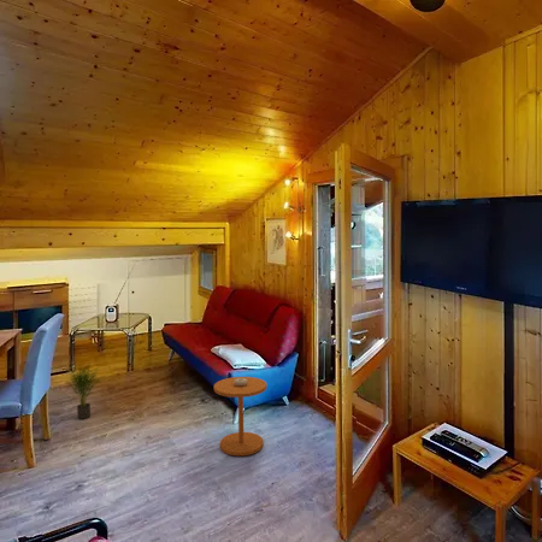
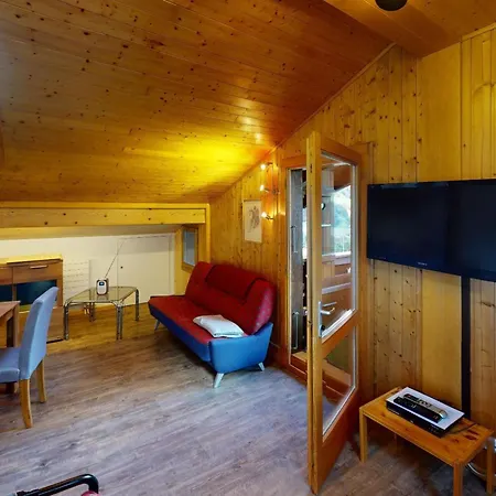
- potted plant (86, 387)
- side table (241, 412)
